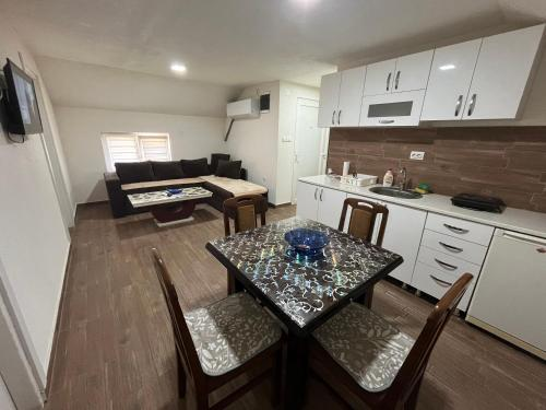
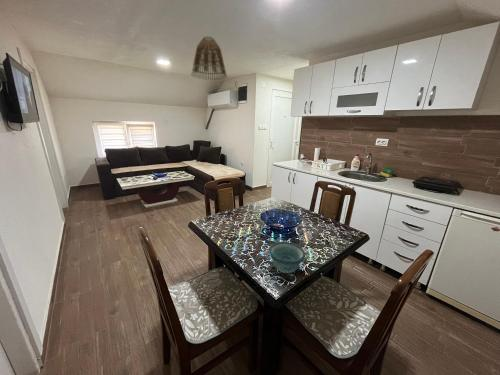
+ lamp shade (208, 57)
+ bowl (286, 259)
